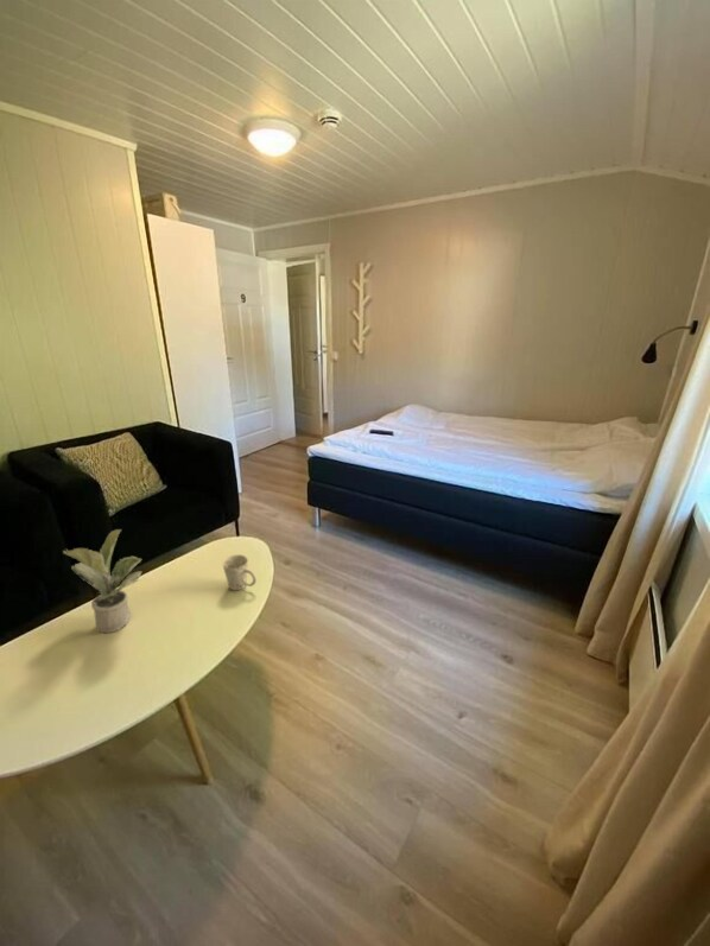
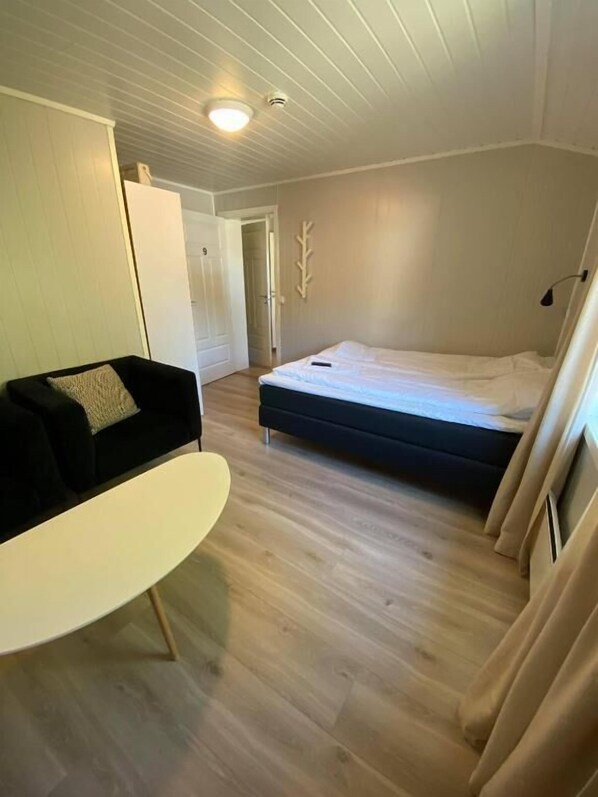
- mug (241, 574)
- potted plant (114, 577)
